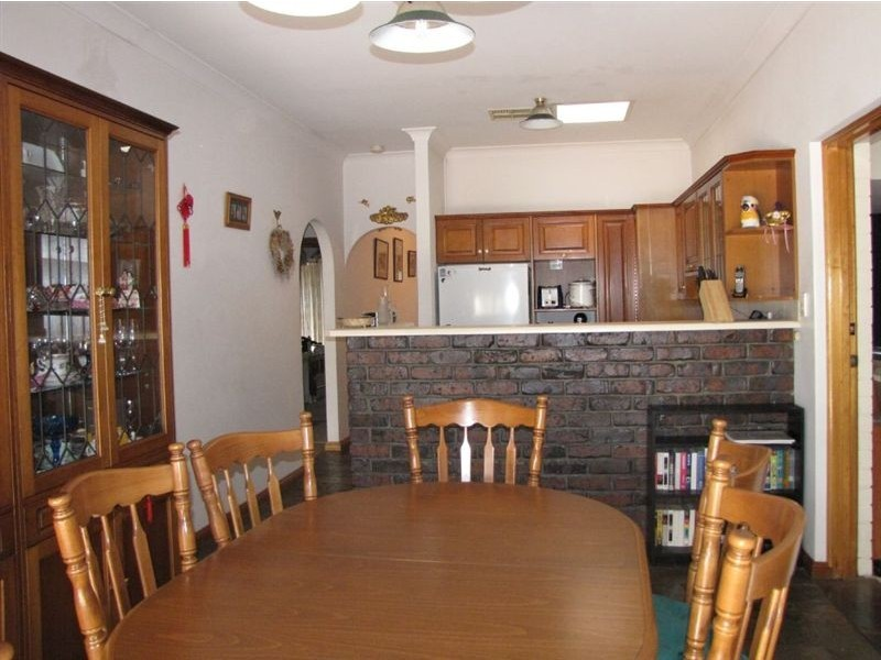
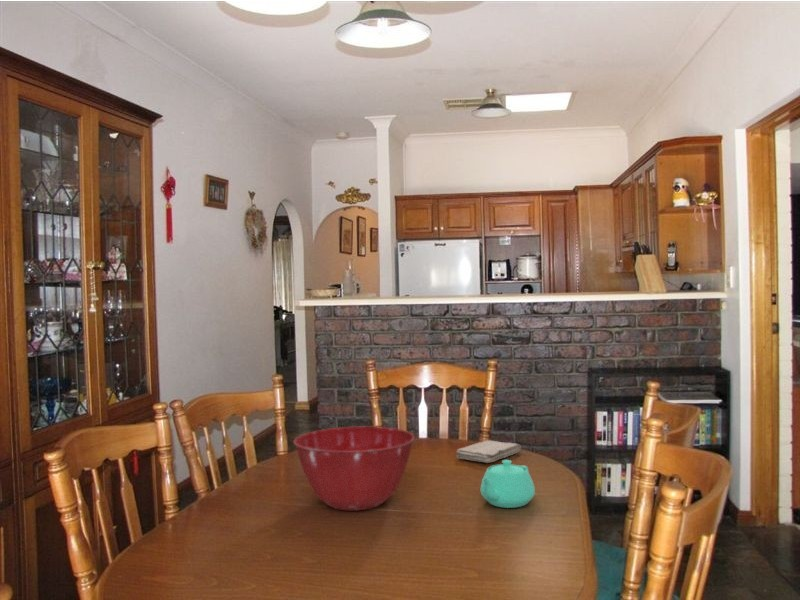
+ washcloth (488, 450)
+ mixing bowl (355, 469)
+ teapot (505, 482)
